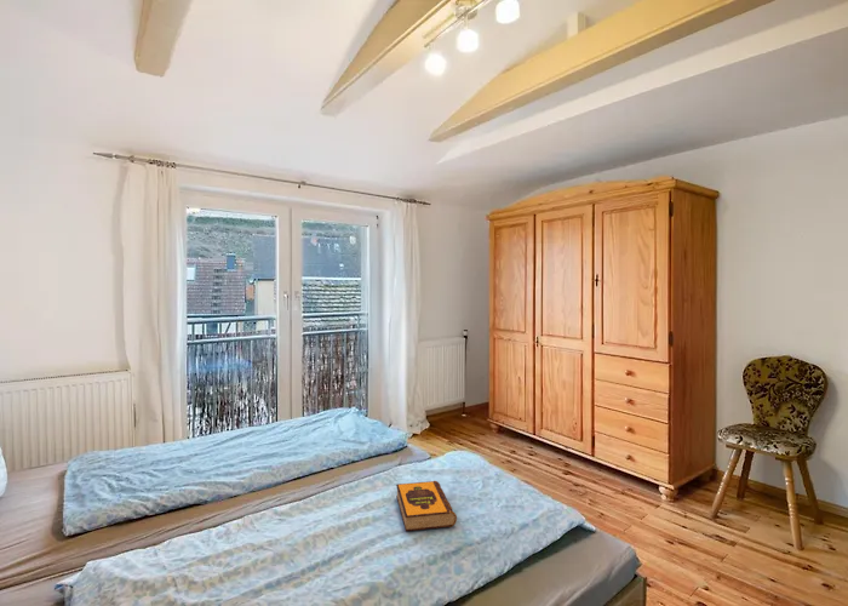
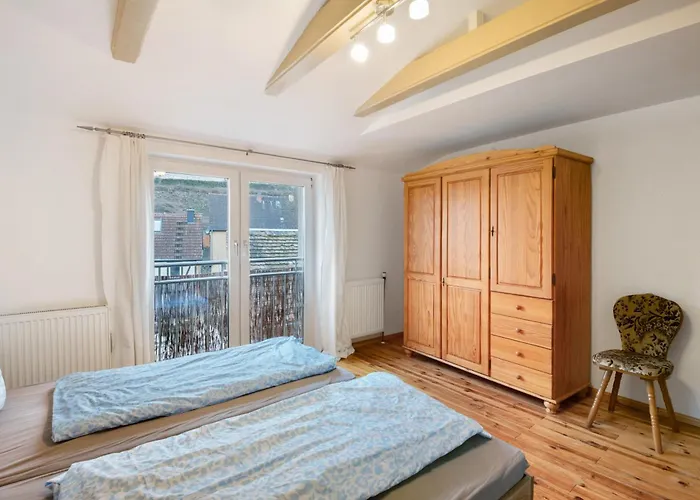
- hardback book (424, 503)
